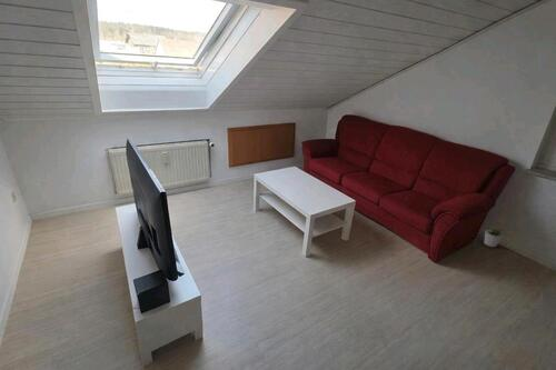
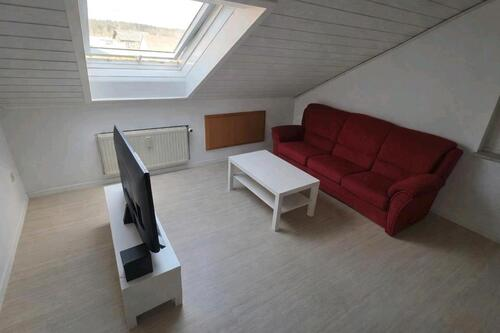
- potted plant (493, 234)
